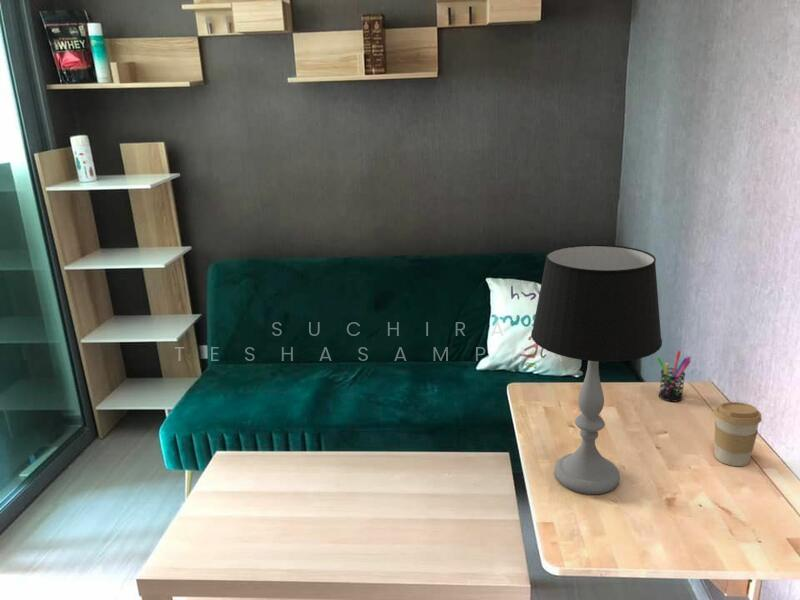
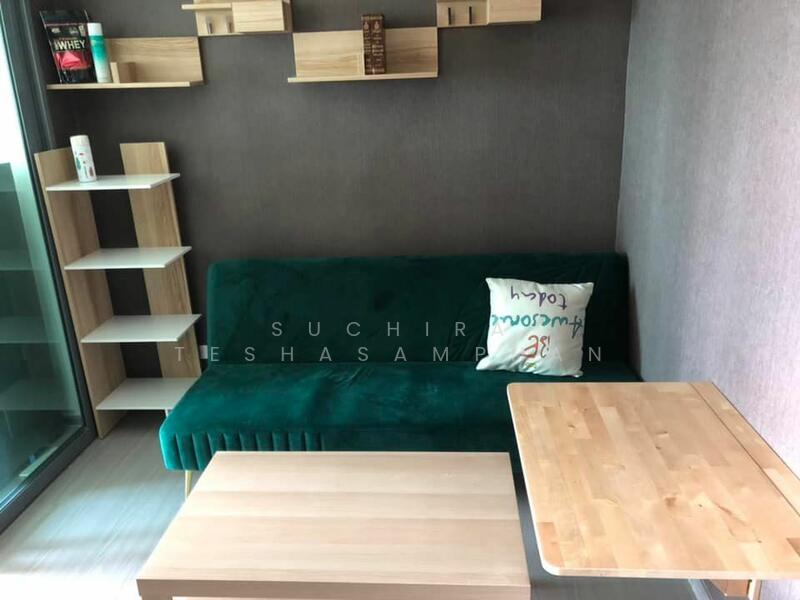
- pen holder (671, 374)
- table lamp (592, 372)
- coffee cup (735, 432)
